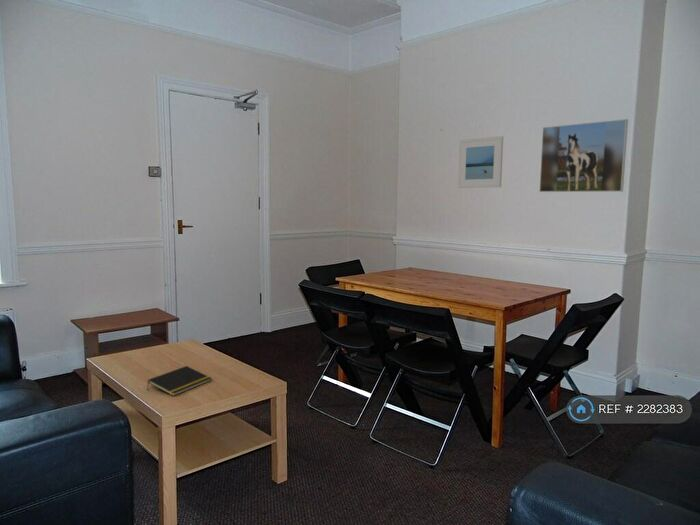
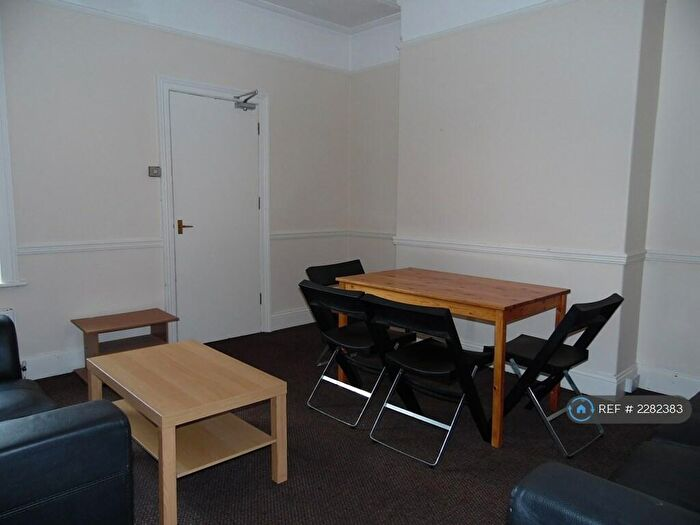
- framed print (479, 163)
- notepad (180, 380)
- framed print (581, 157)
